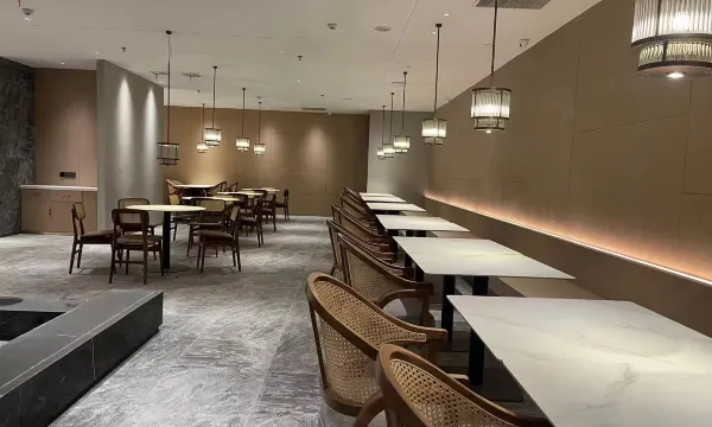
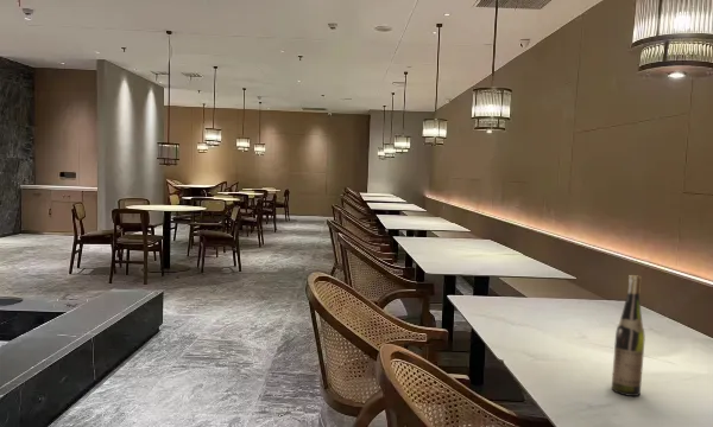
+ wine bottle (630, 333)
